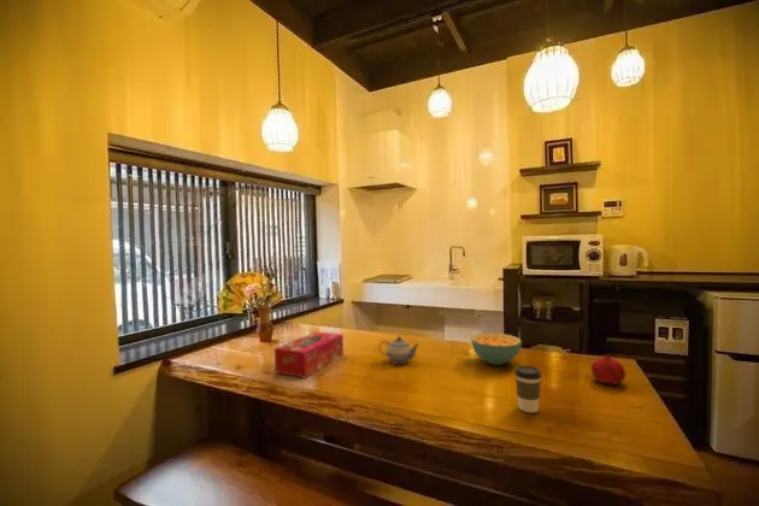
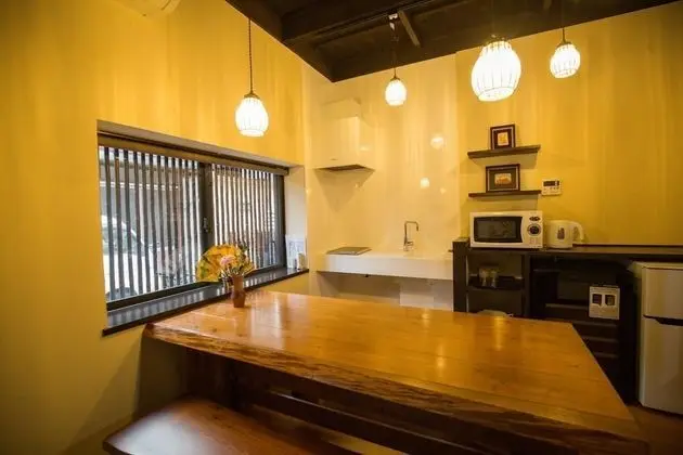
- coffee cup (528, 388)
- fruit (607, 367)
- teapot (399, 348)
- tissue box (311, 352)
- cereal bowl (495, 351)
